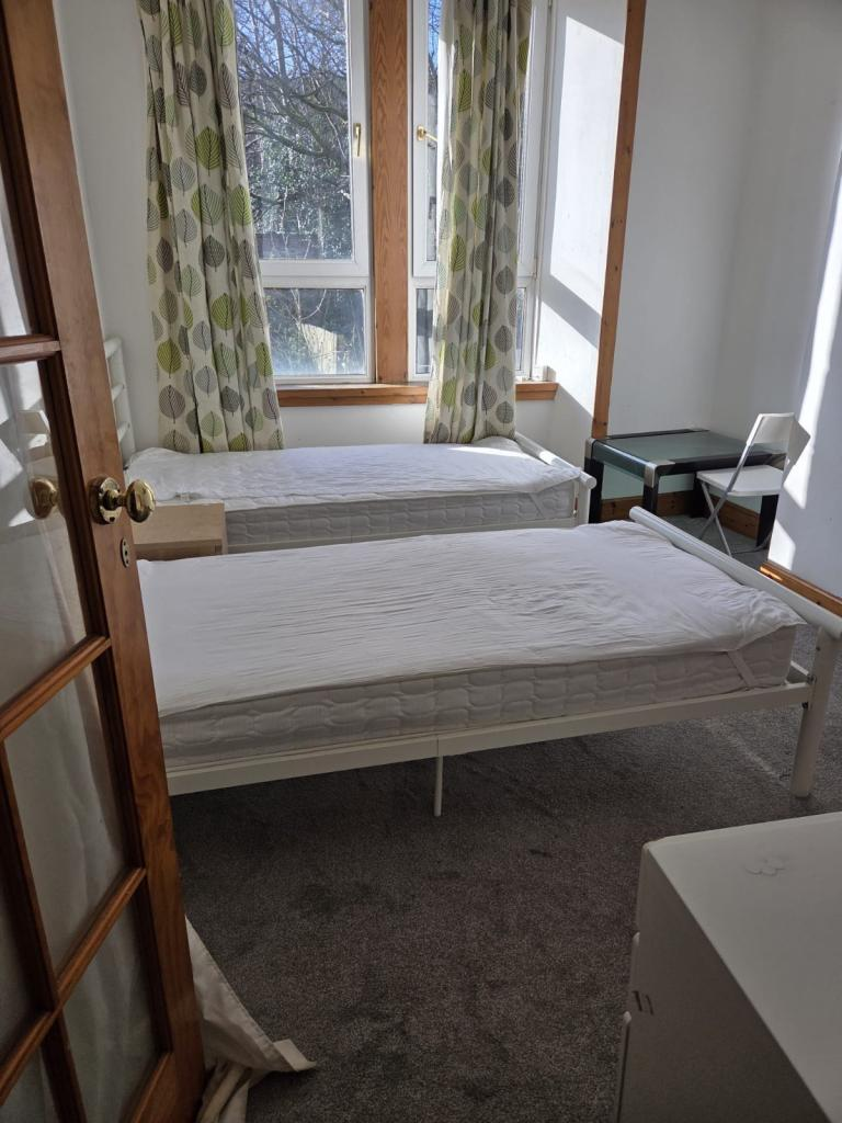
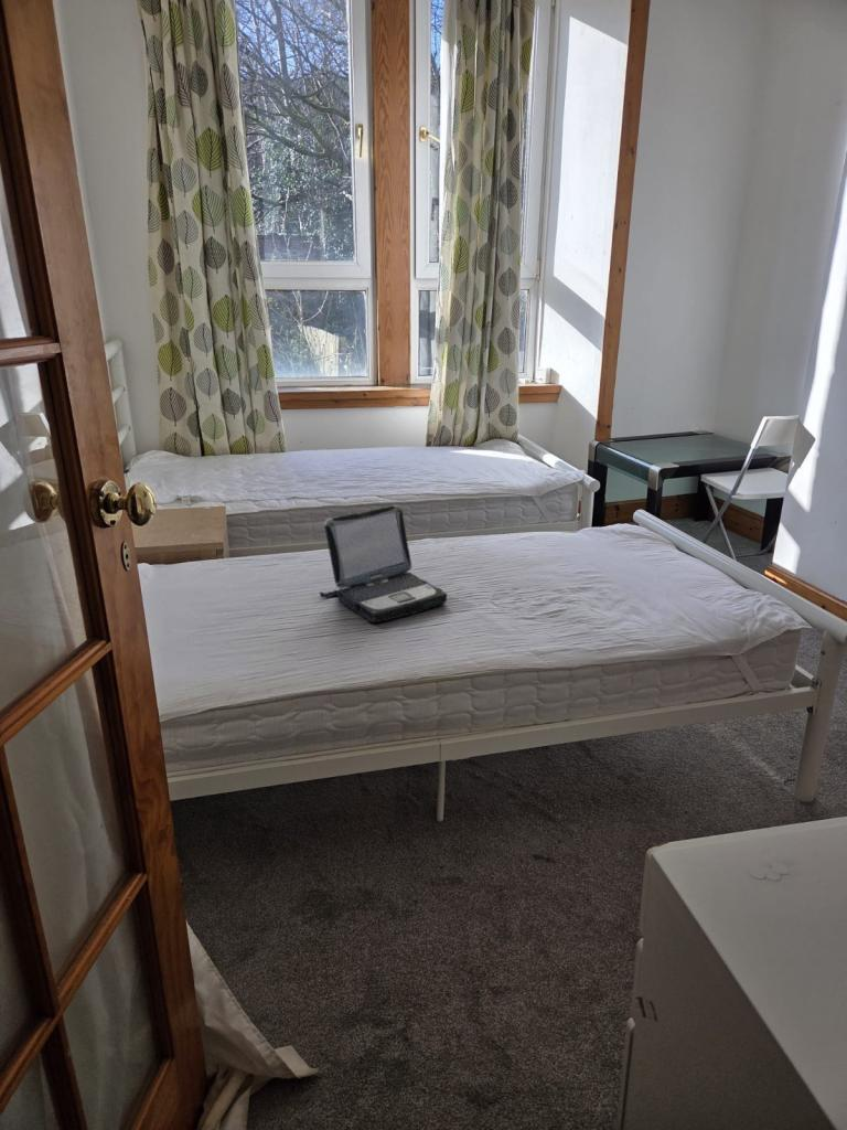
+ laptop (383, 561)
